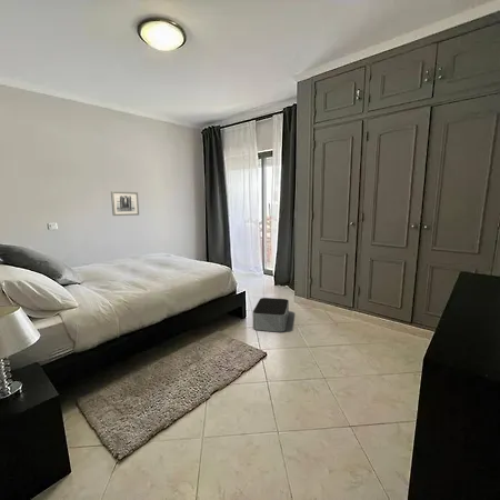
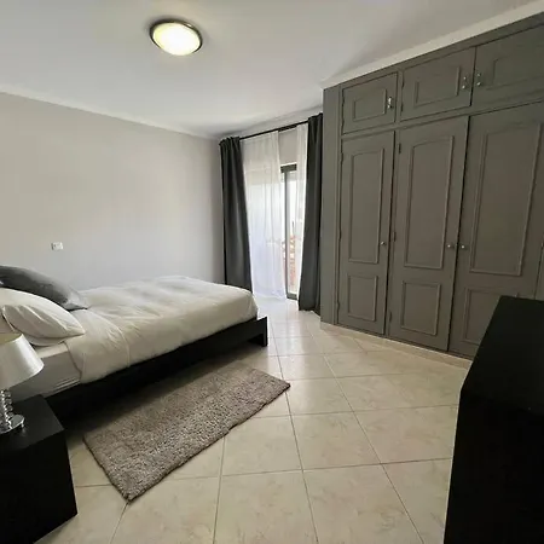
- wall art (126, 203)
- storage bin (271, 313)
